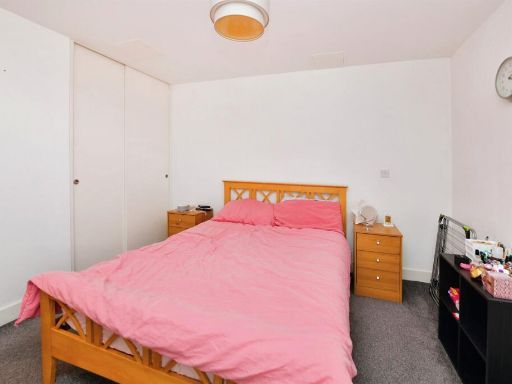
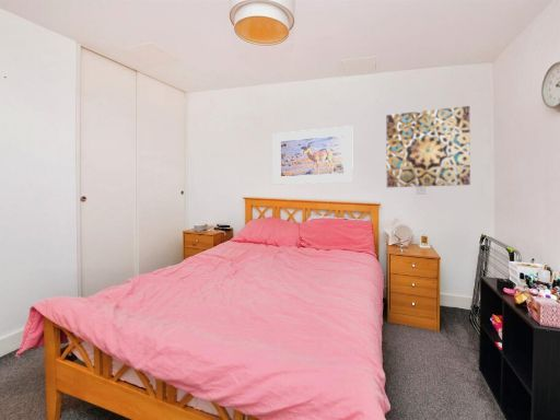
+ wall art (425, 148)
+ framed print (311, 156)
